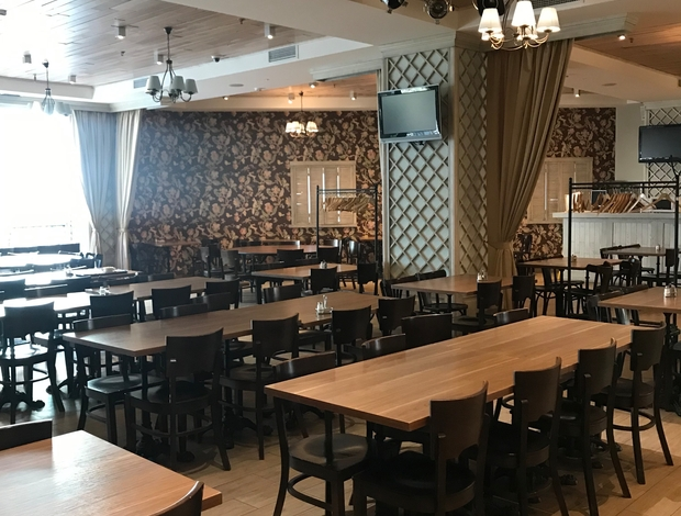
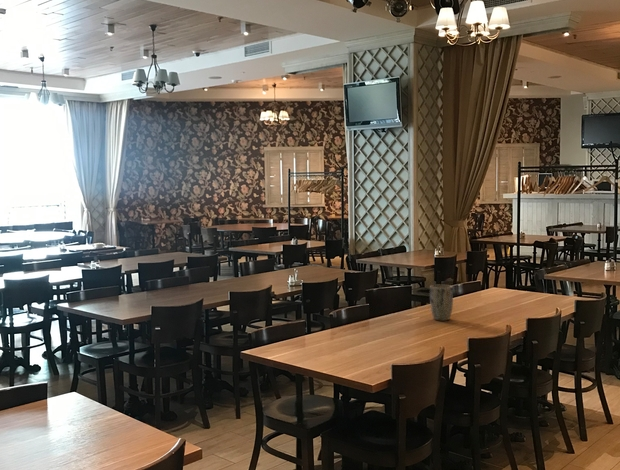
+ plant pot (441, 302)
